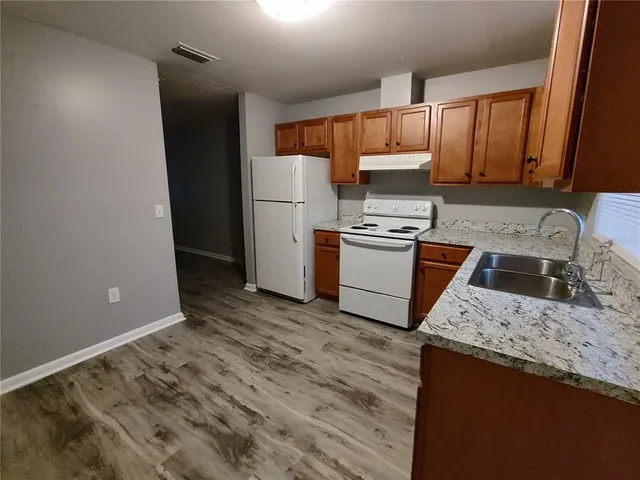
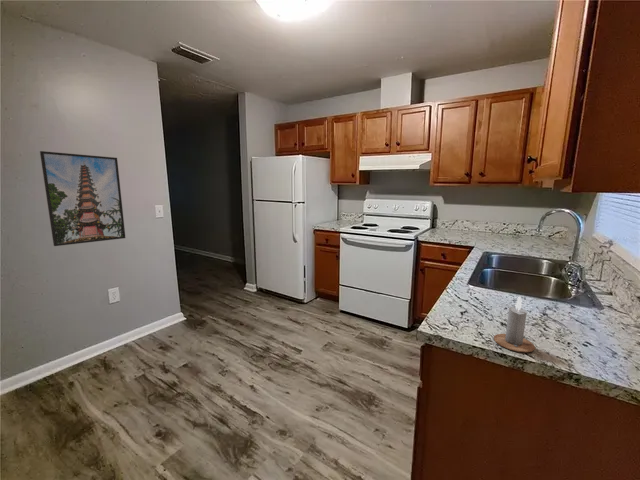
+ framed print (87, 199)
+ candle (516, 319)
